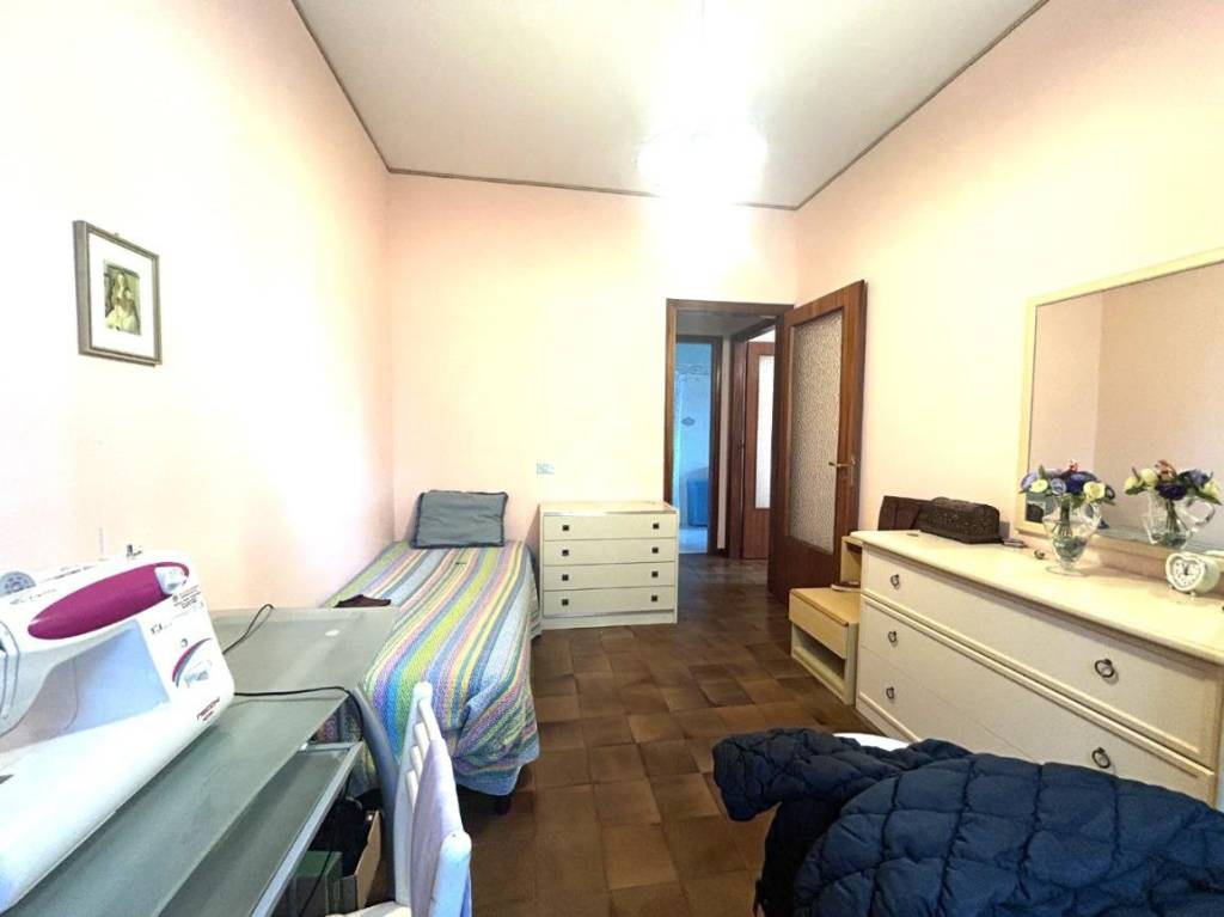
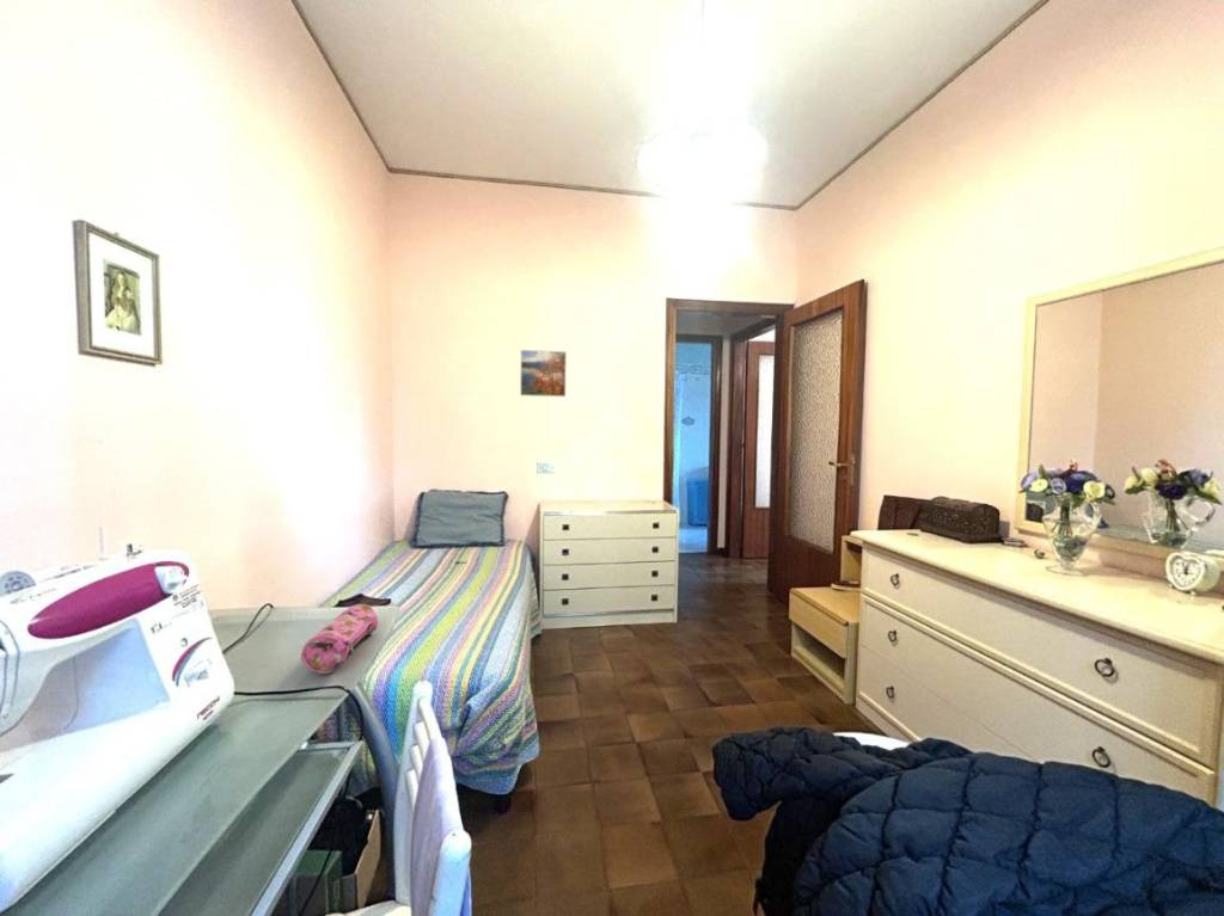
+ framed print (543, 373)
+ pencil case (343, 634)
